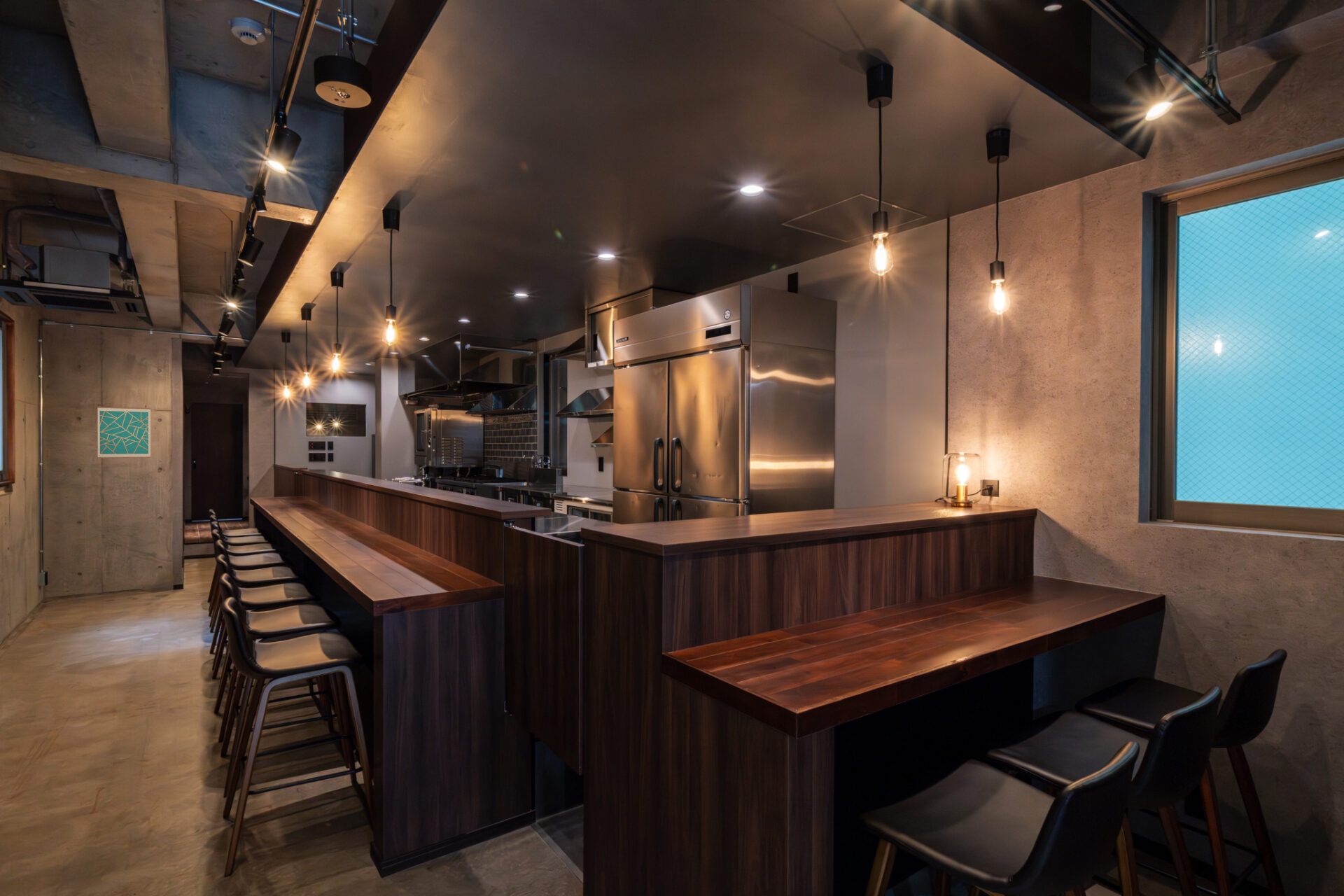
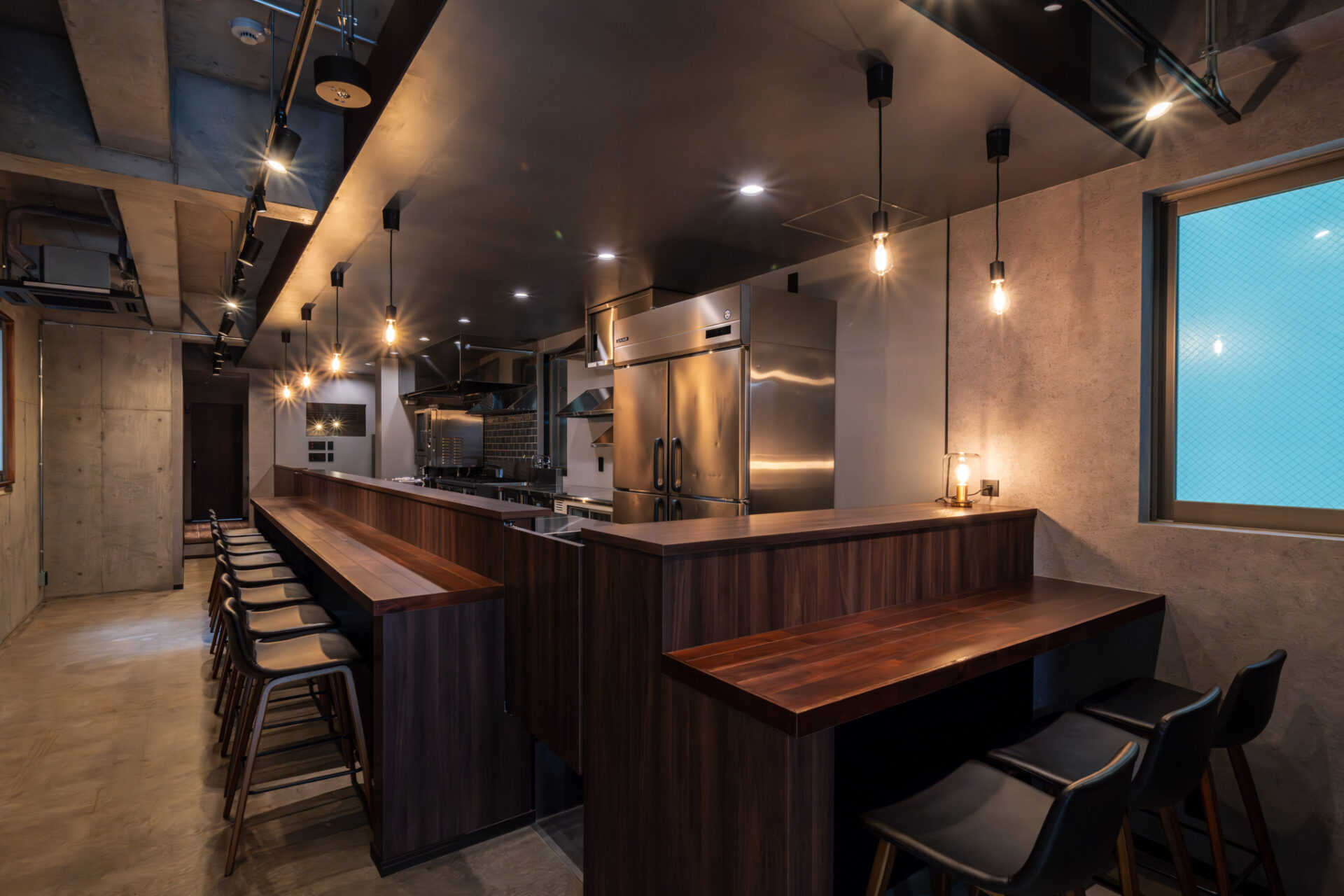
- wall art (124, 433)
